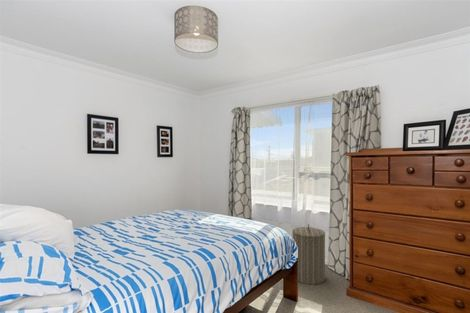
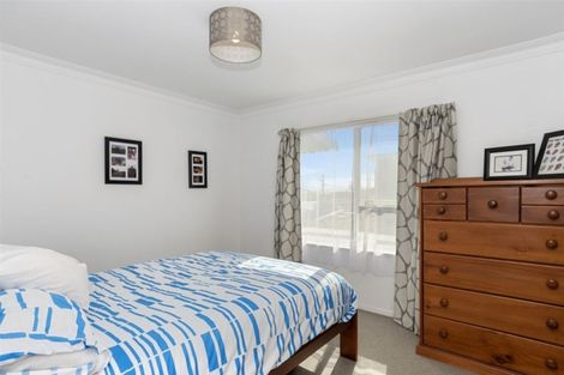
- laundry hamper (308, 250)
